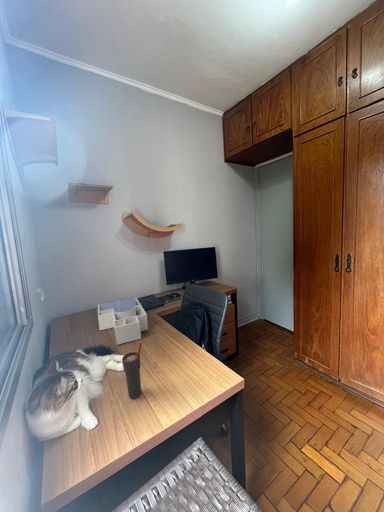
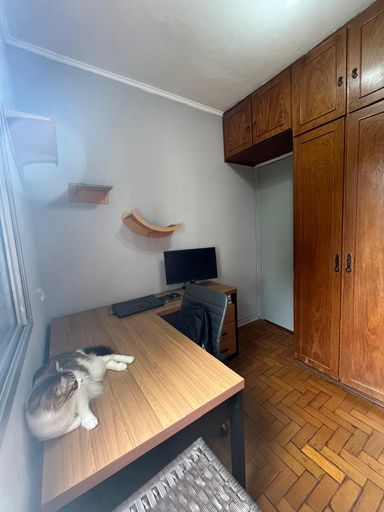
- desk organizer (121, 318)
- cup (132, 369)
